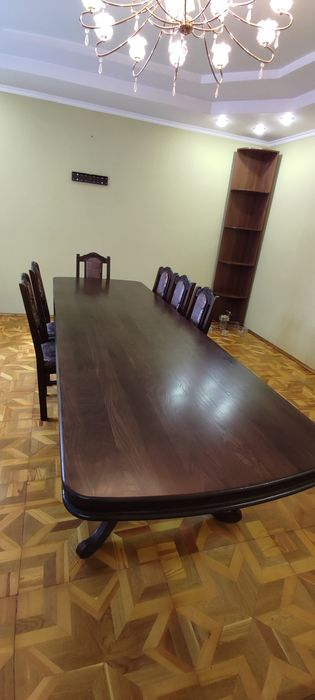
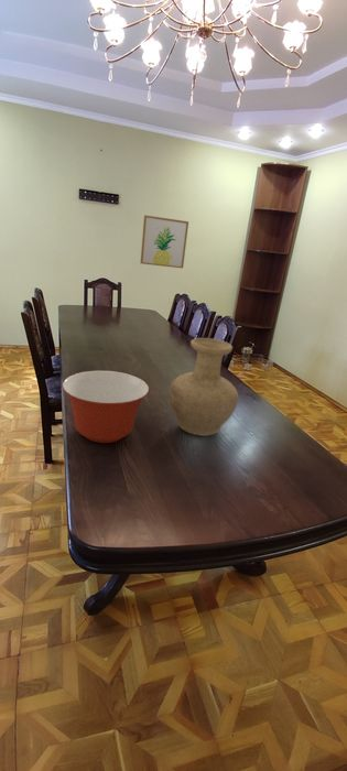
+ vase (204, 388)
+ mixing bowl (105, 409)
+ wall art (164, 242)
